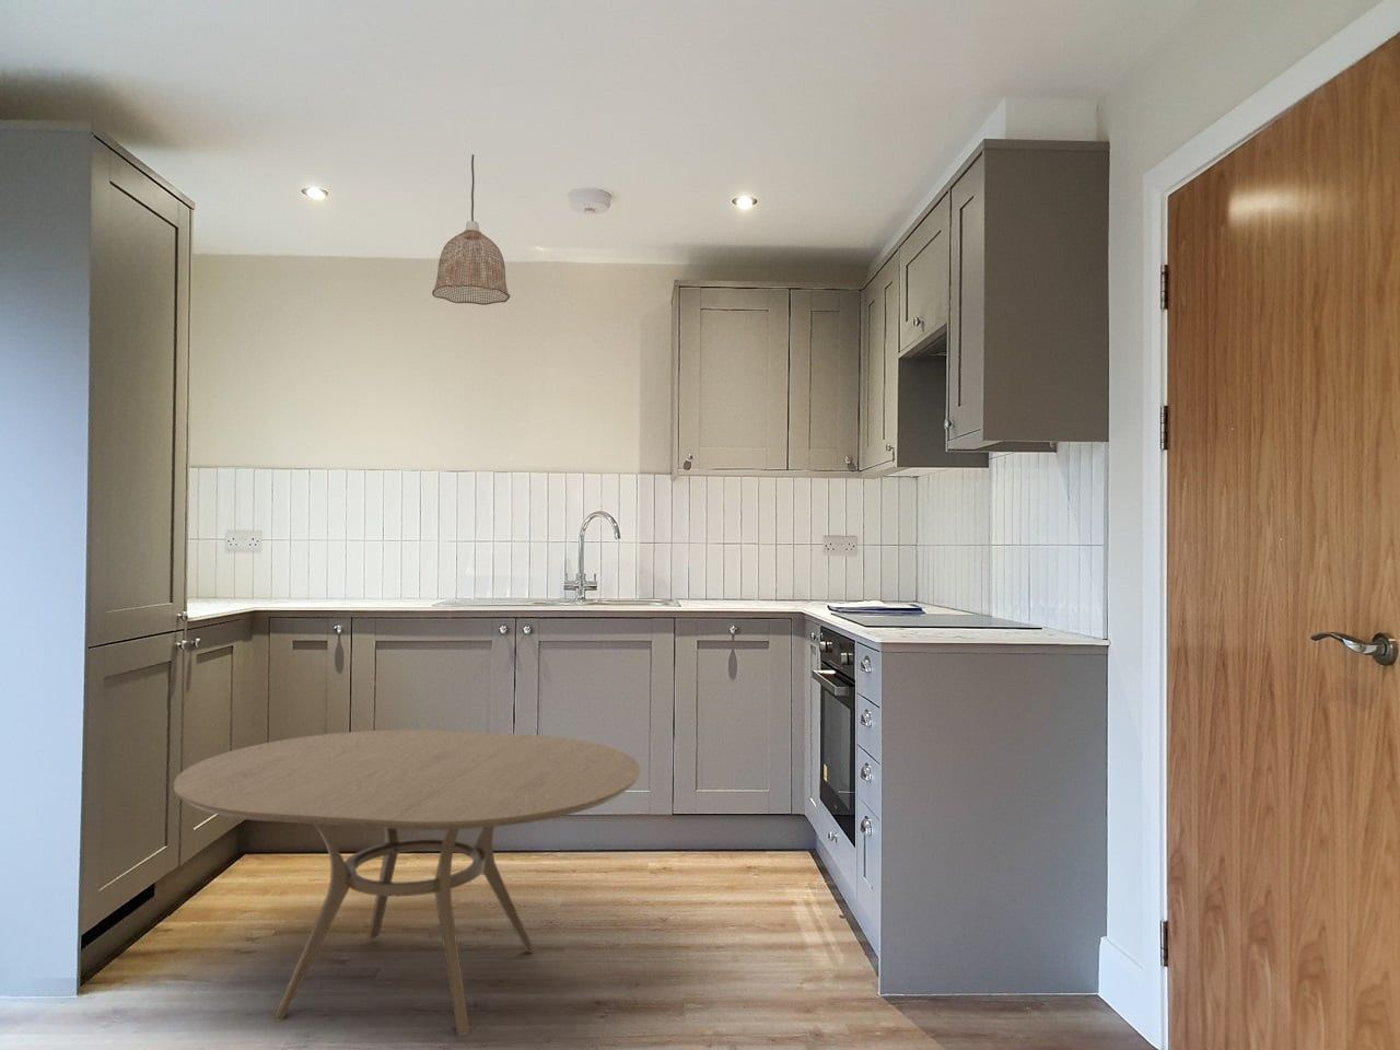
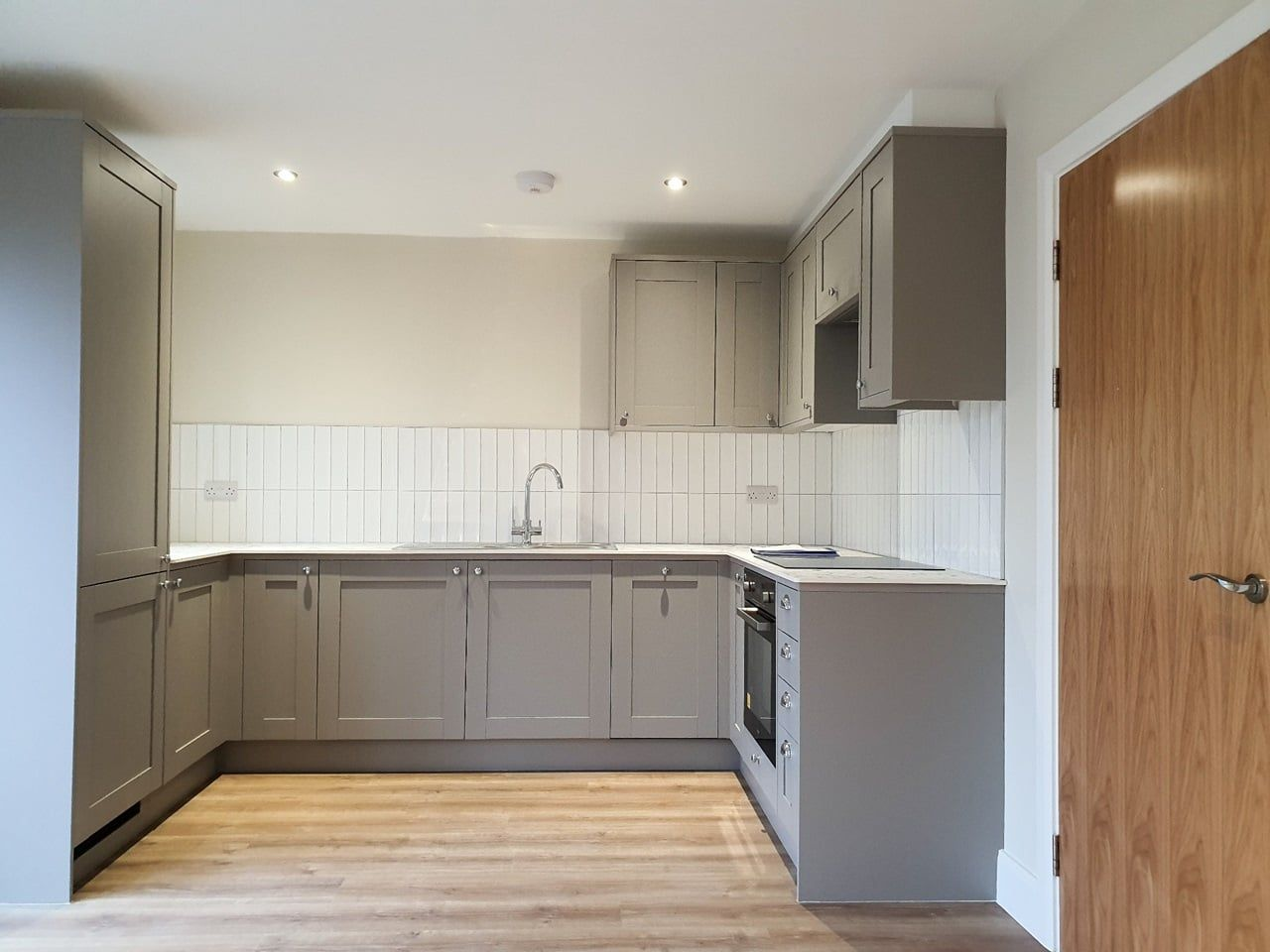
- pendant lamp (472, 225)
- dining table (414, 881)
